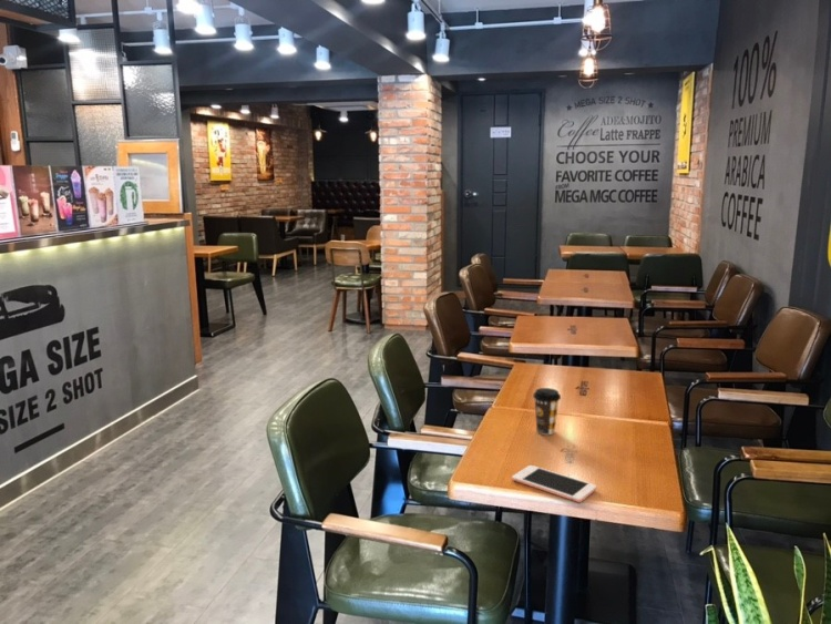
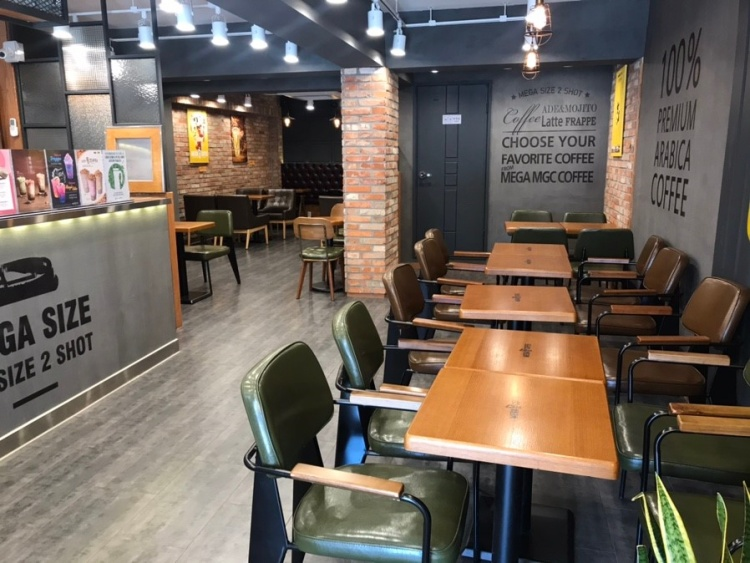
- coffee cup (546, 411)
- cell phone (553, 482)
